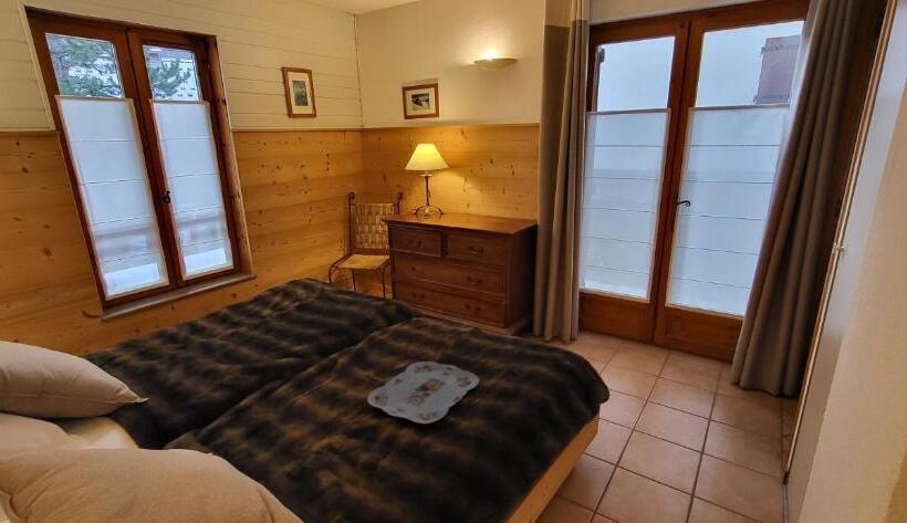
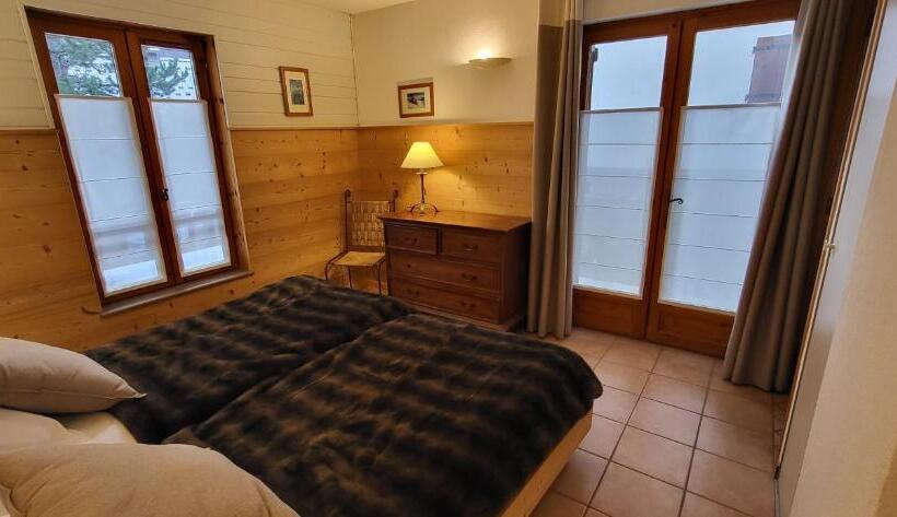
- serving tray (425, 389)
